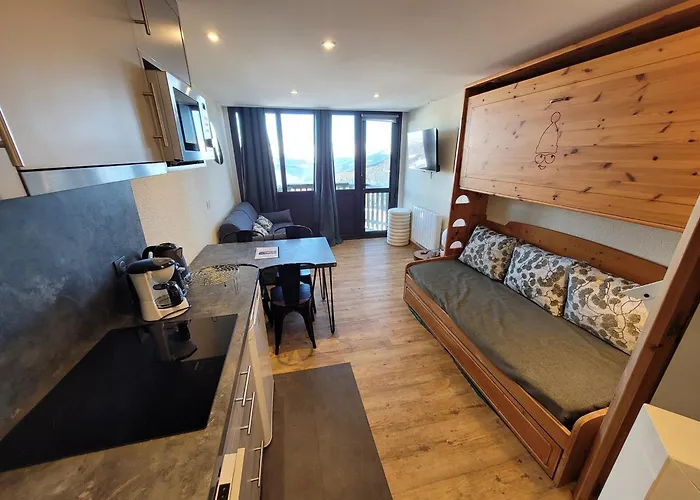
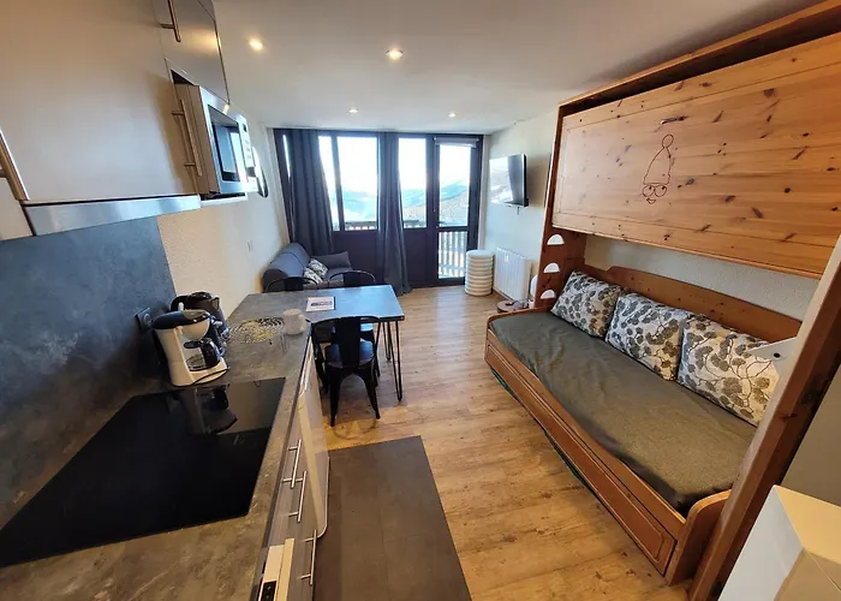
+ mug (296, 321)
